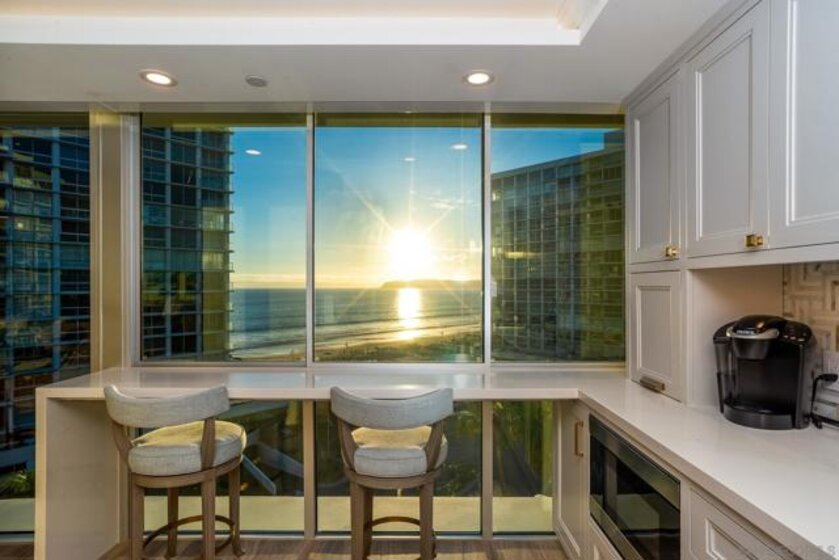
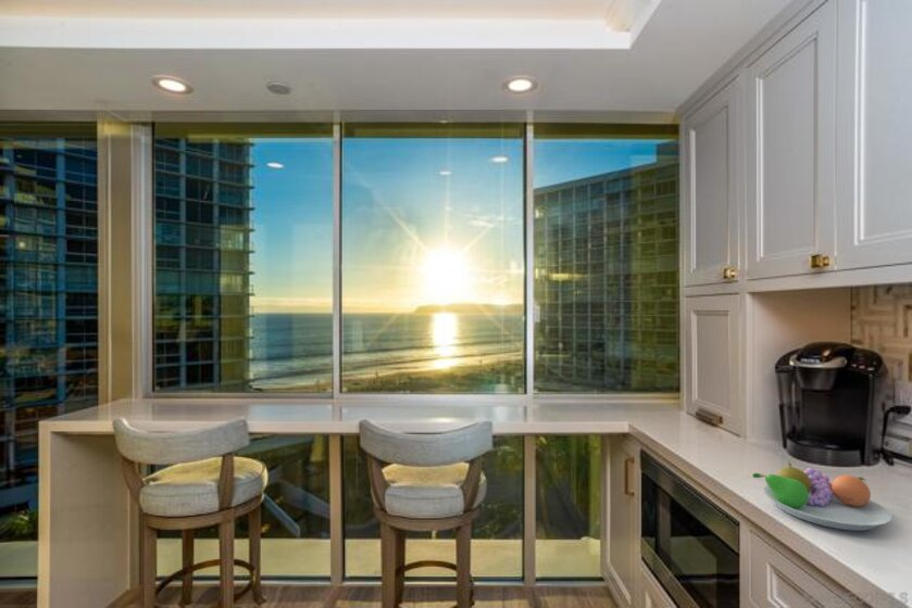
+ fruit bowl (817, 490)
